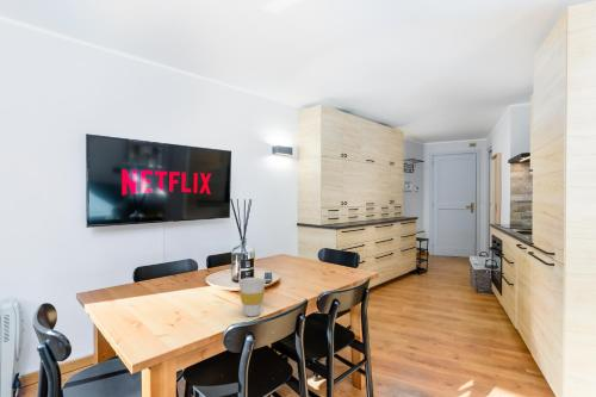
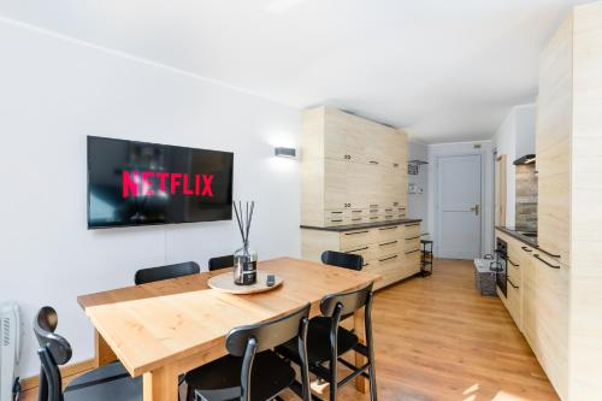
- cup (252, 297)
